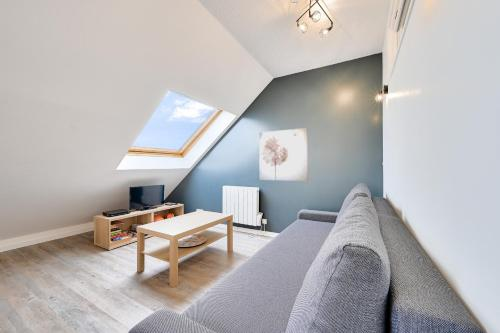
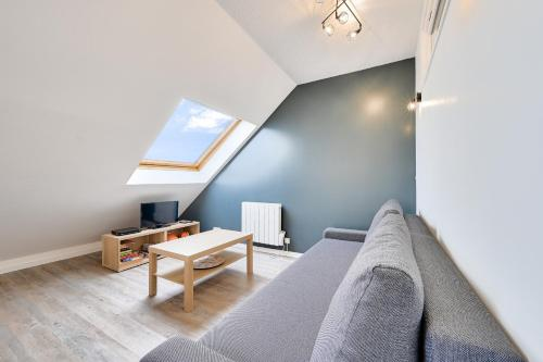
- wall art (282, 155)
